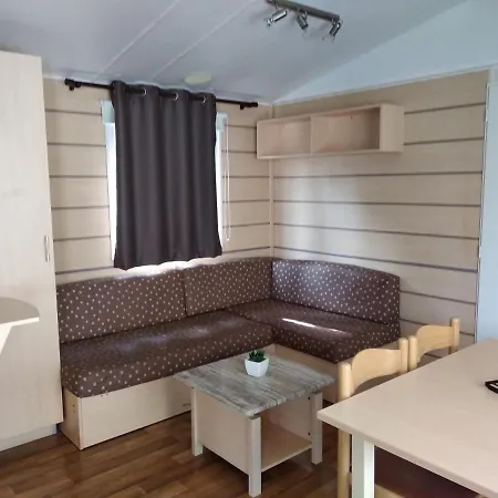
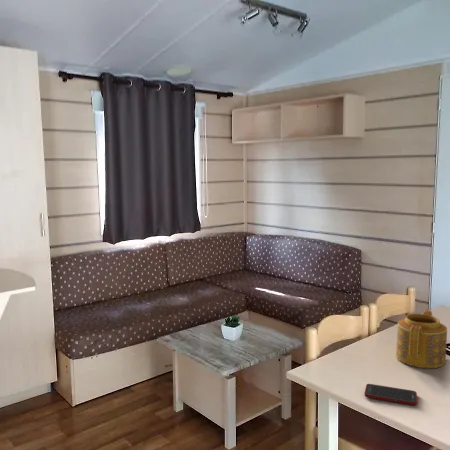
+ teapot (421, 338)
+ cell phone (390, 394)
